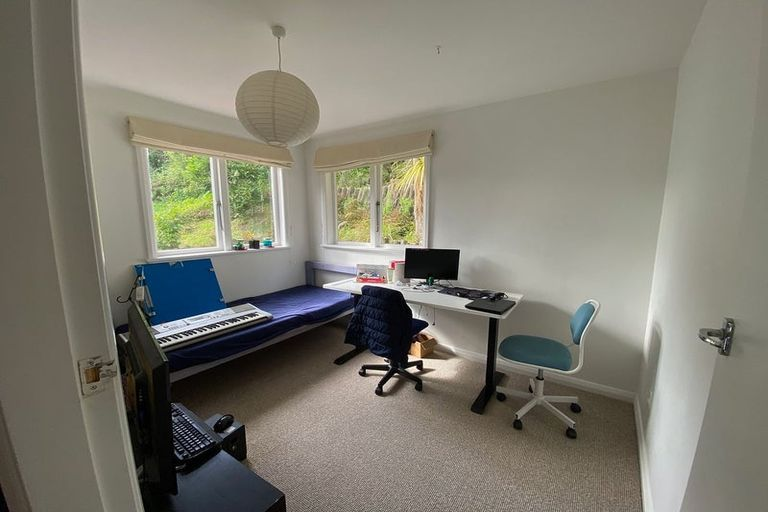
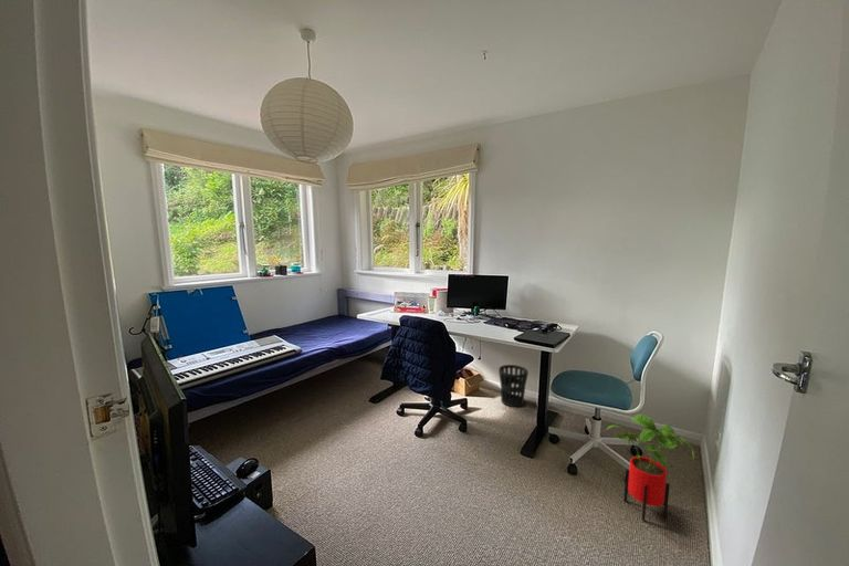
+ wastebasket (513, 386)
+ house plant (646, 461)
